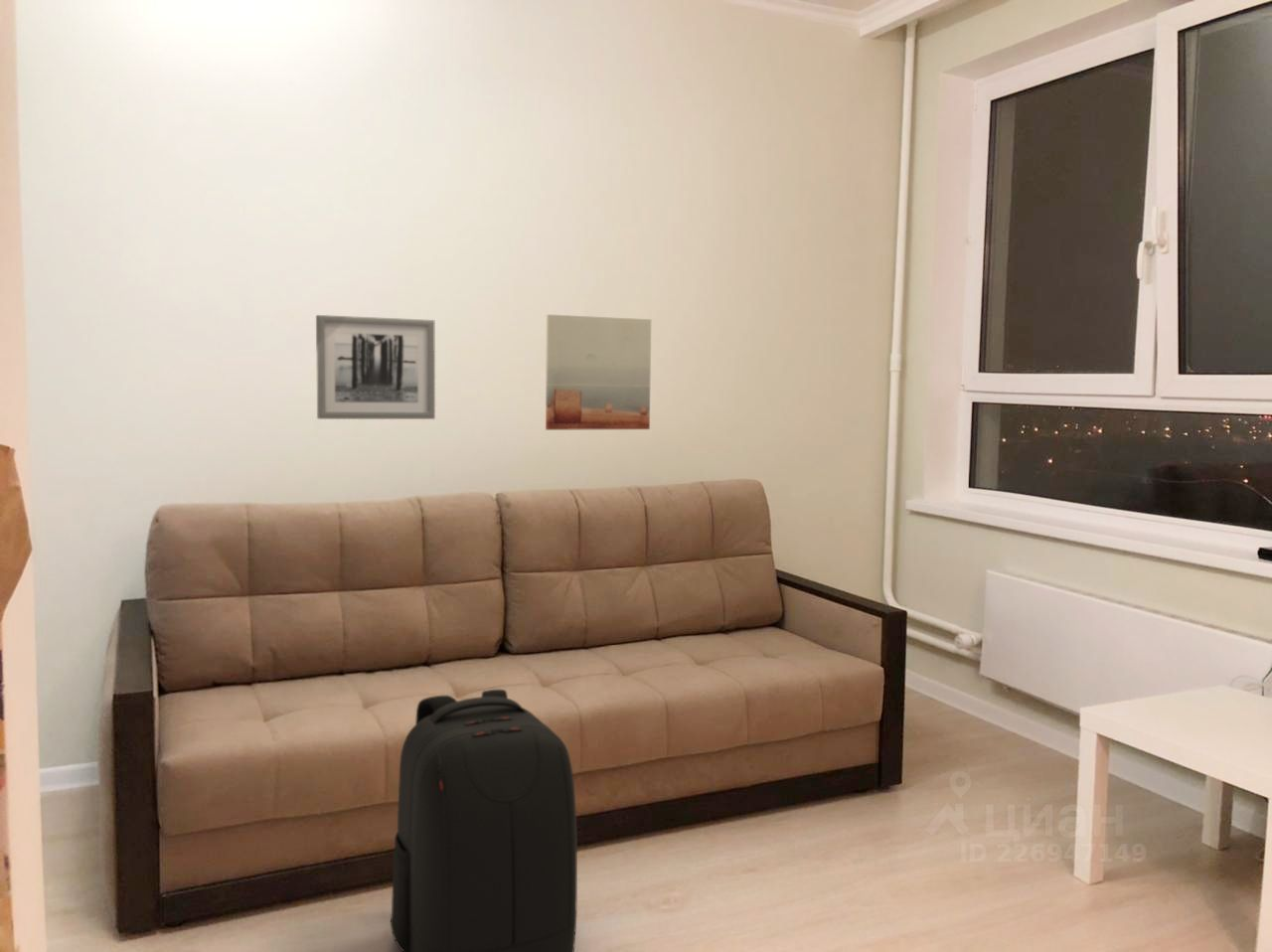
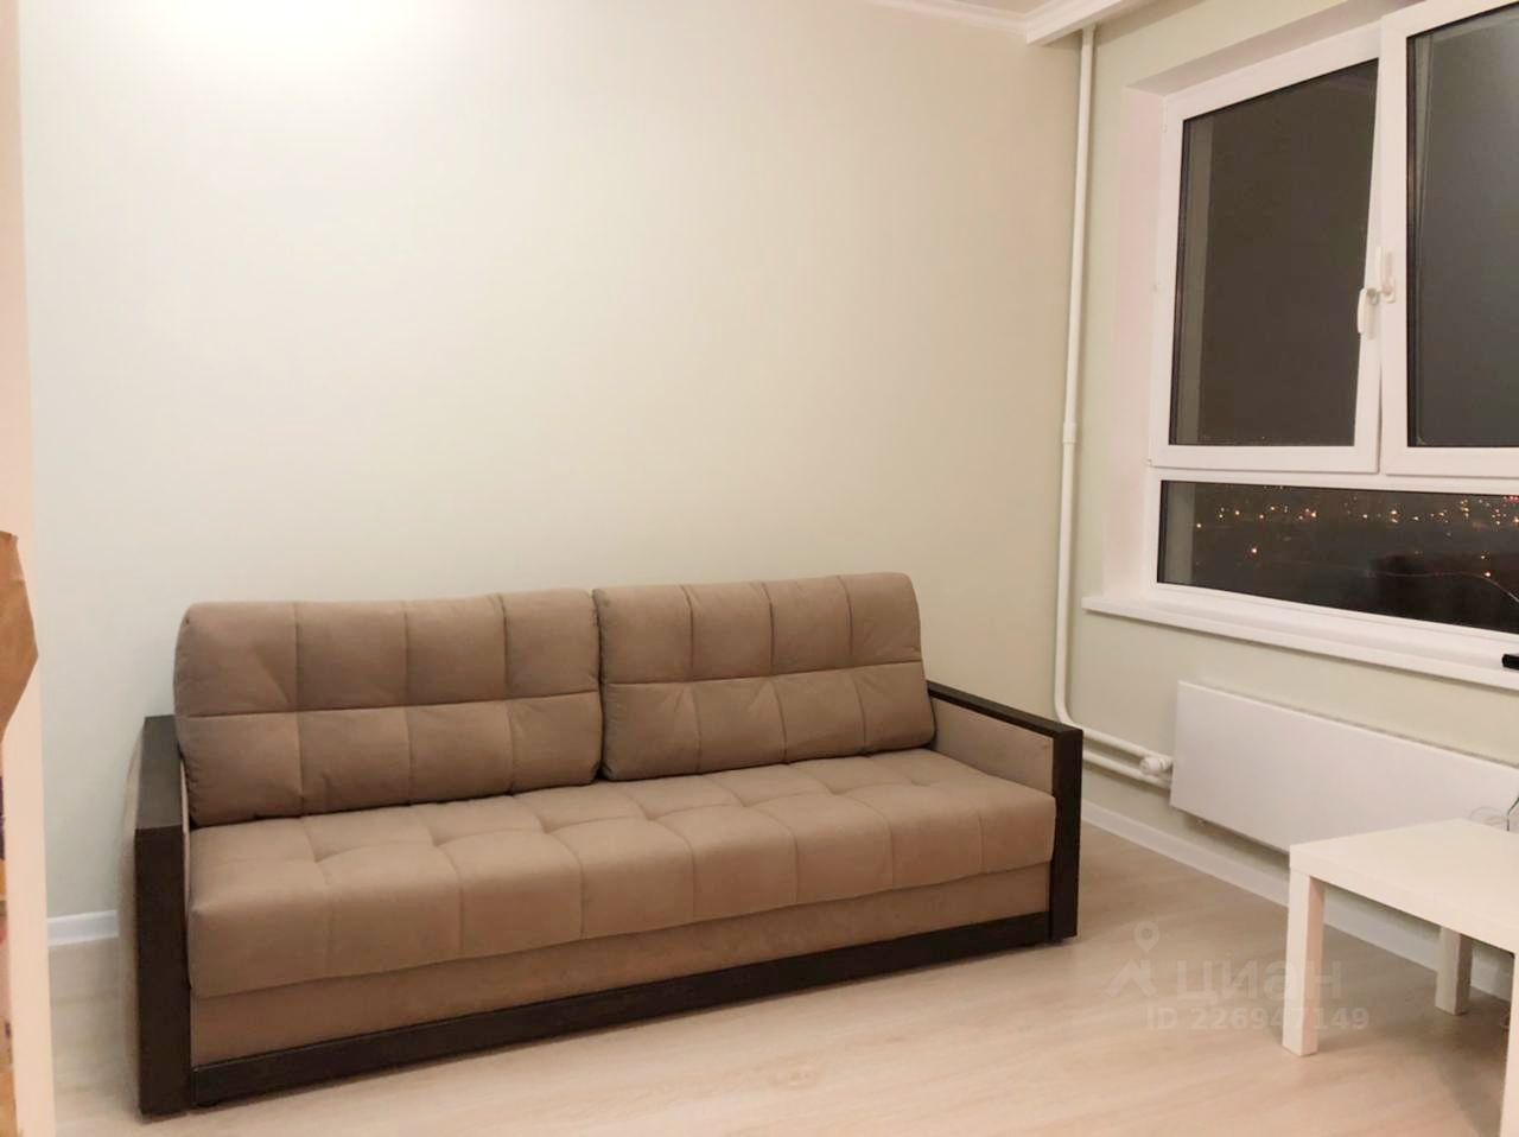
- wall art (377, 368)
- backpack (481, 819)
- wall art (599, 373)
